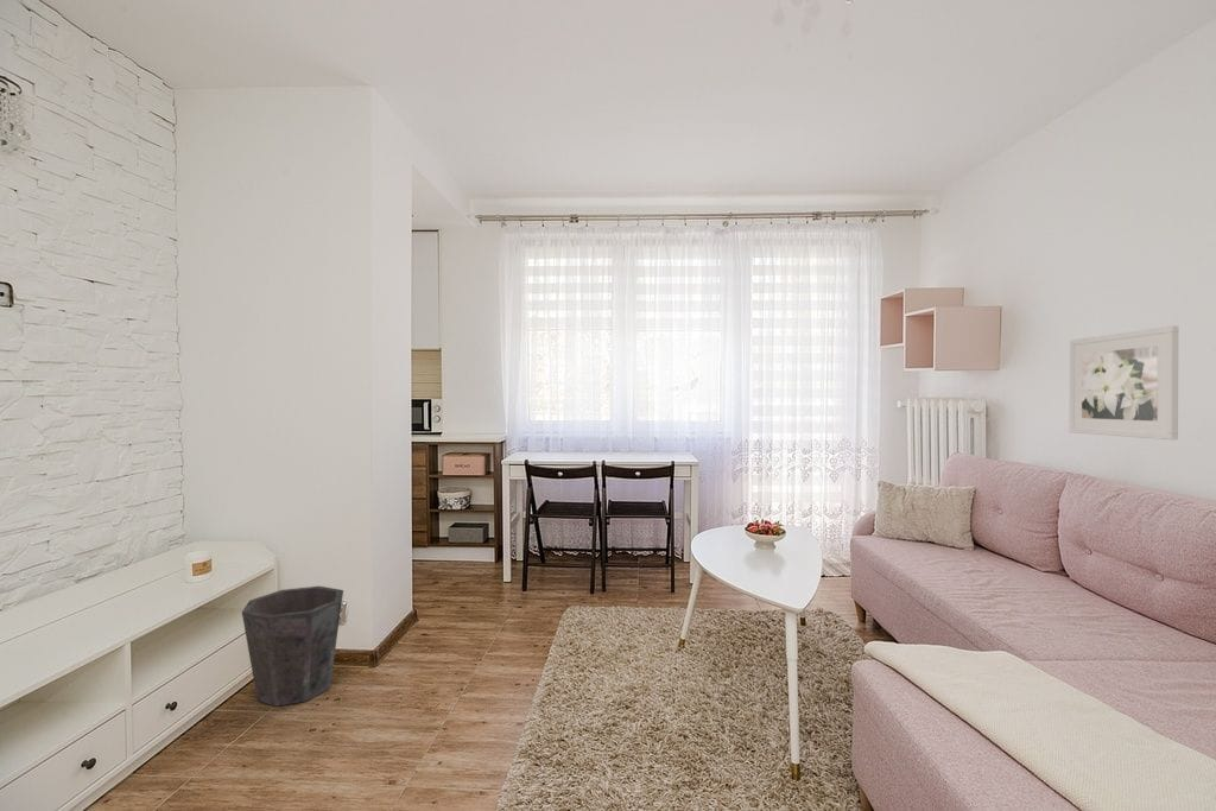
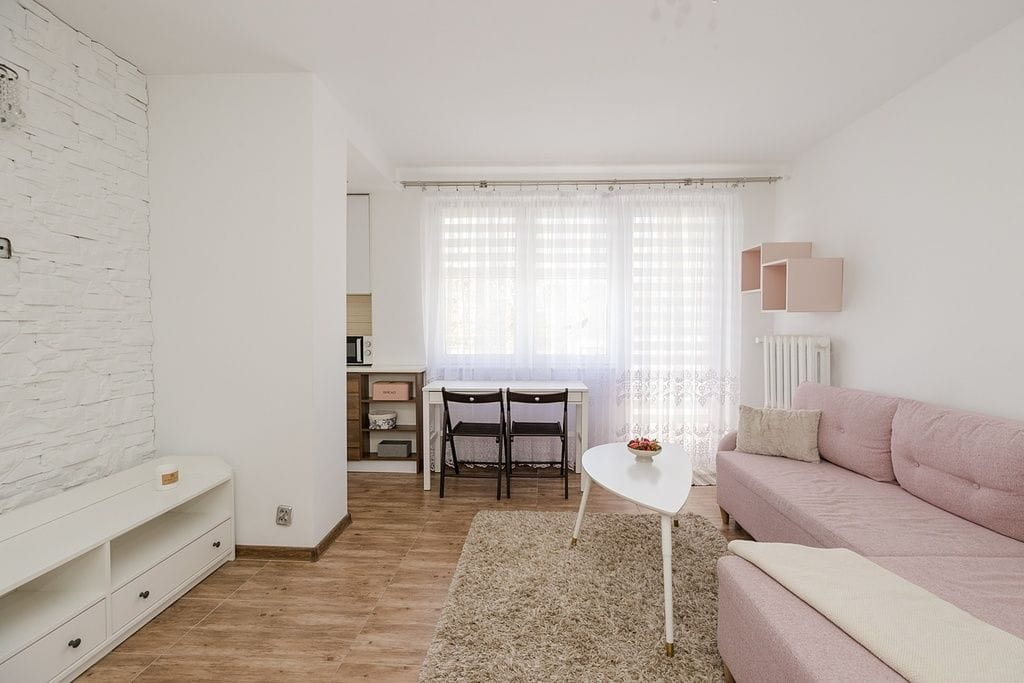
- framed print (1117, 385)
- waste bin (294, 644)
